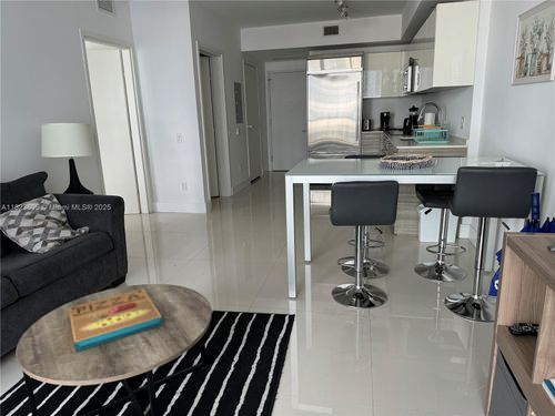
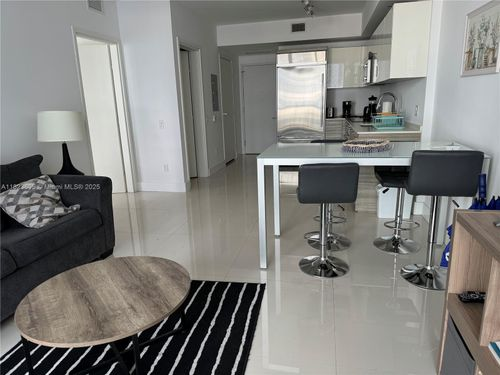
- pizza box (113, 316)
